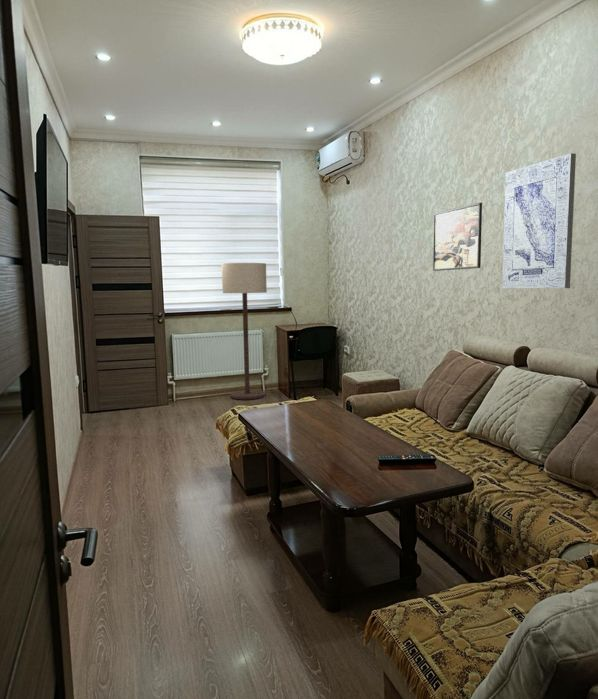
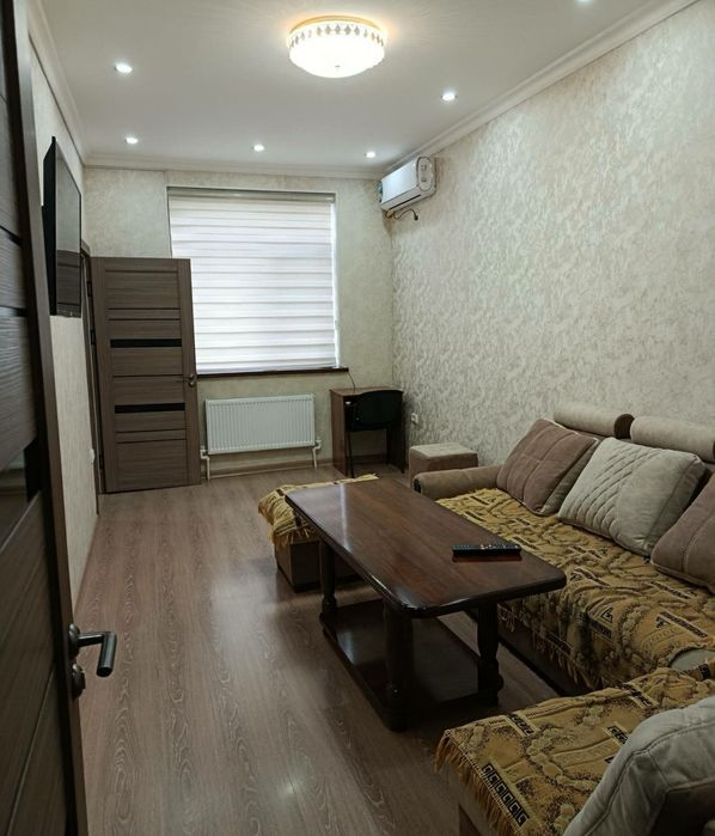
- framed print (455, 239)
- floor lamp (245, 330)
- wall art (535, 227)
